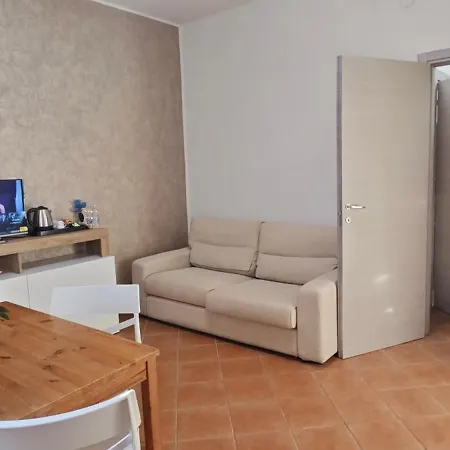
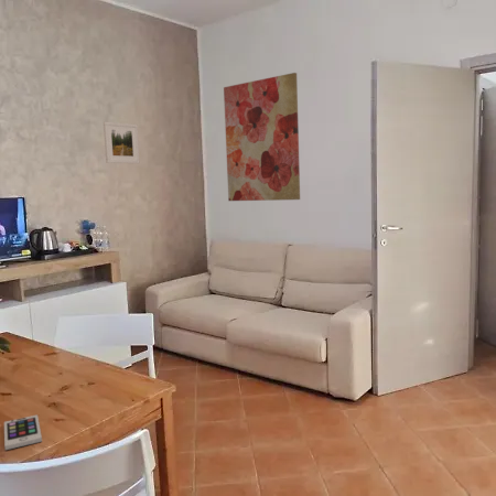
+ smartphone (22, 431)
+ wall art (260, 141)
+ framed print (121, 142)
